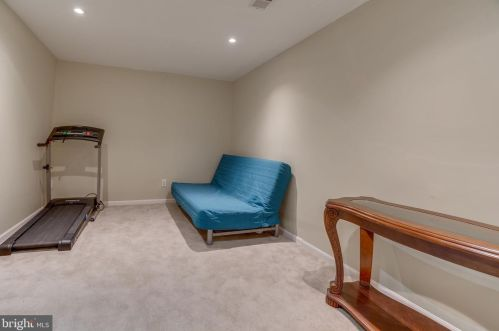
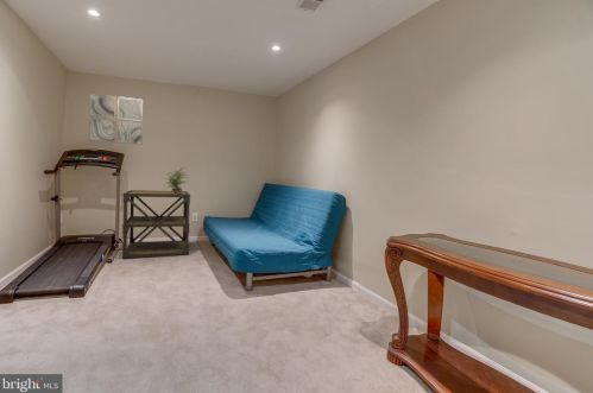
+ shelving unit (158, 221)
+ wall art (115, 120)
+ potted plant (177, 179)
